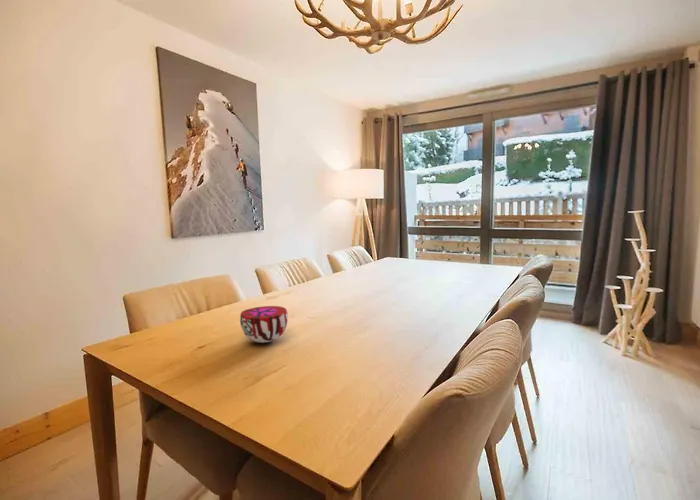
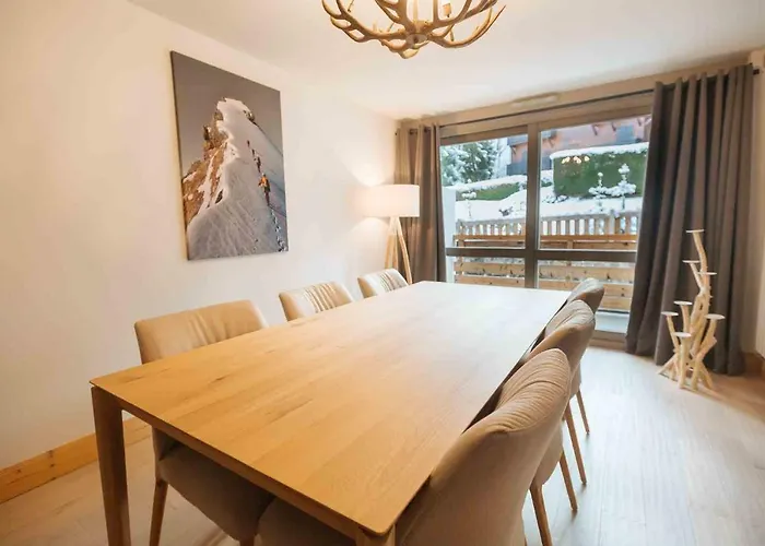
- decorative bowl (264, 325)
